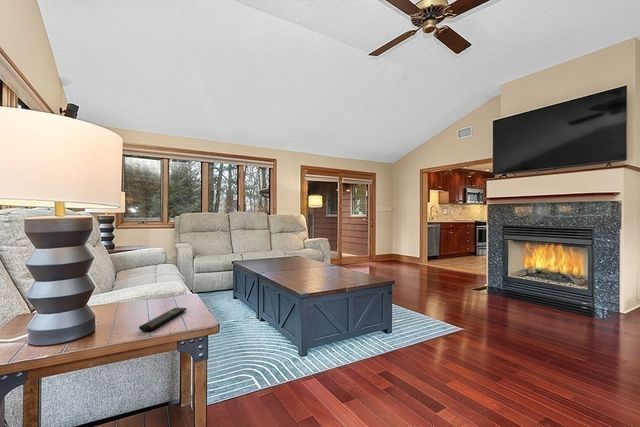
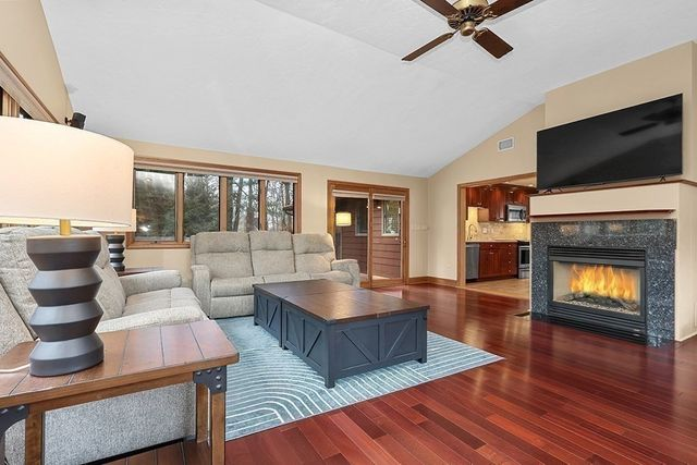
- remote control (164, 318)
